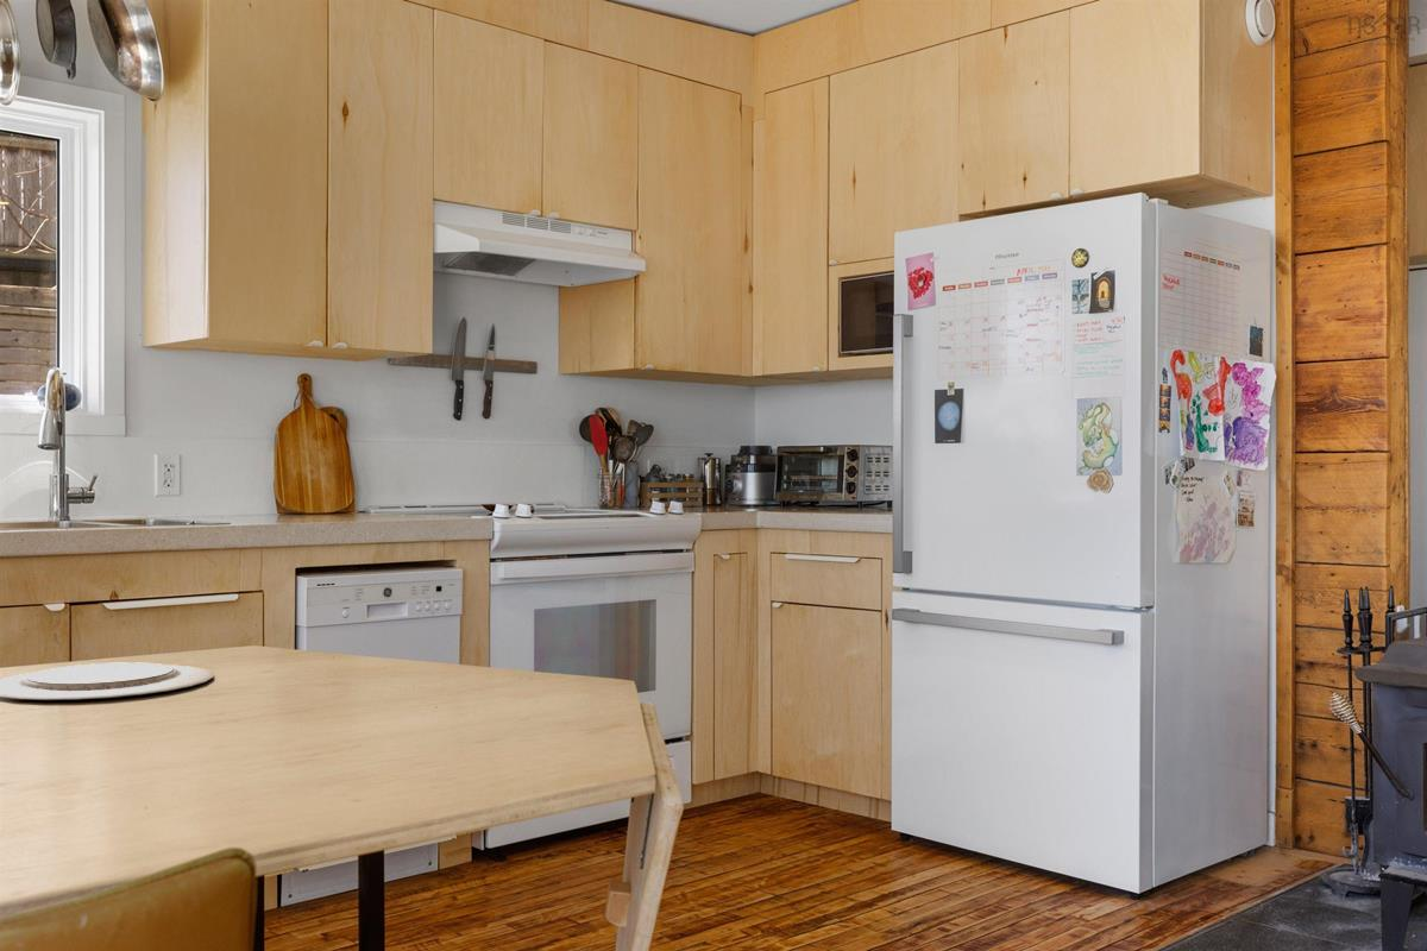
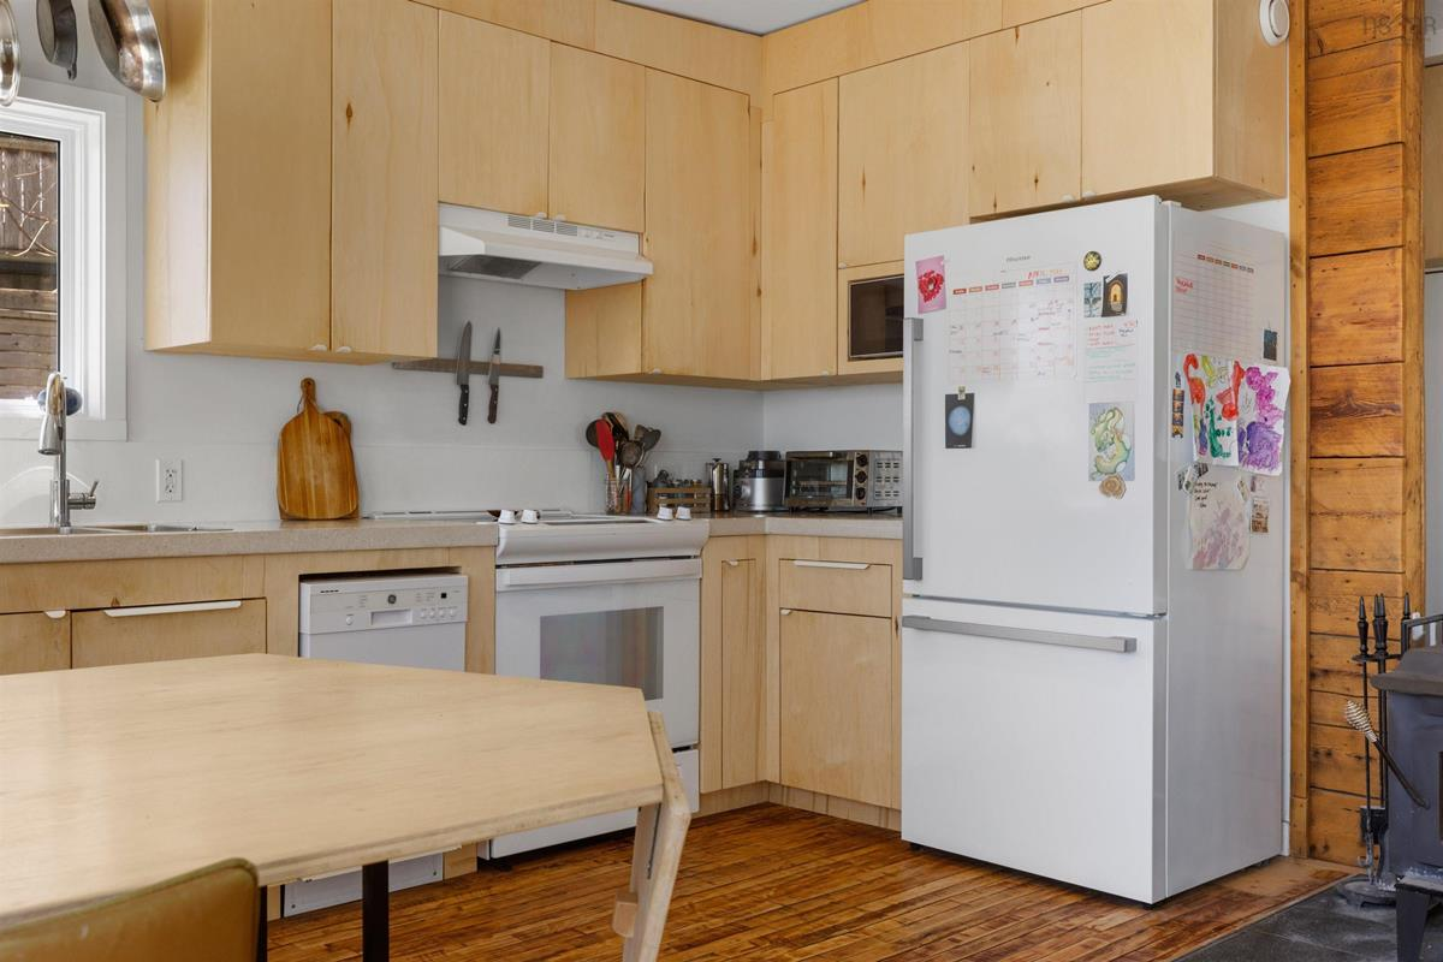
- chinaware (101, 676)
